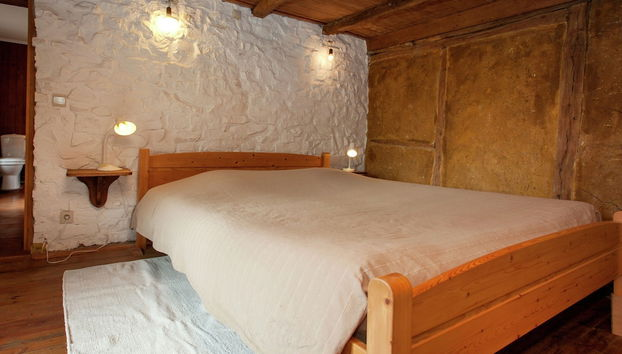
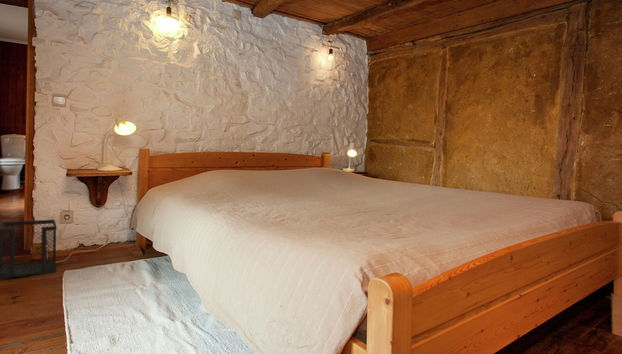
+ wastebasket (28, 246)
